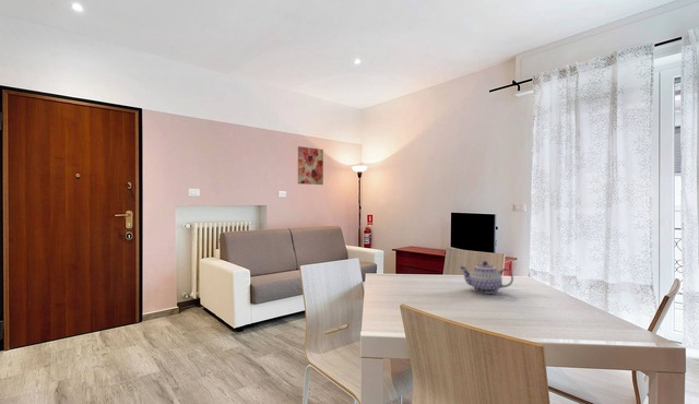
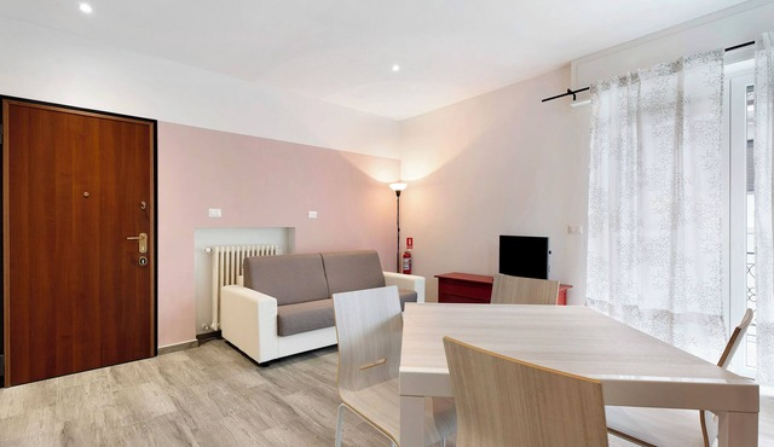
- teapot (485, 275)
- wall art (310, 166)
